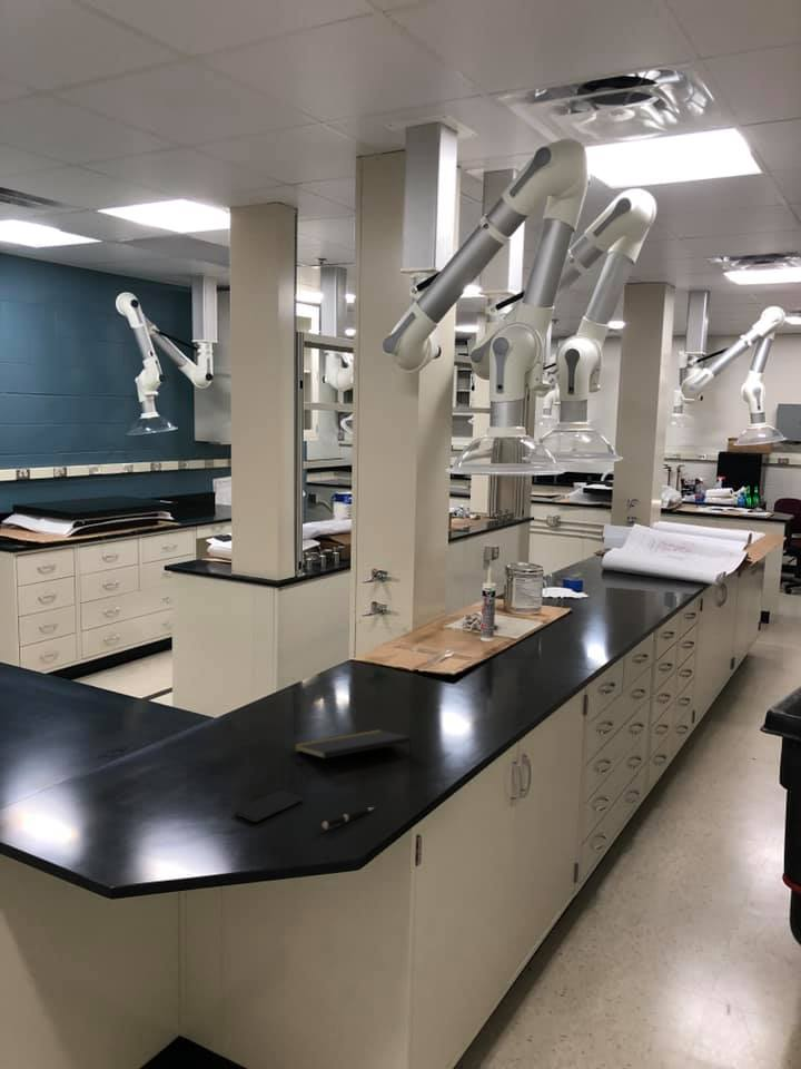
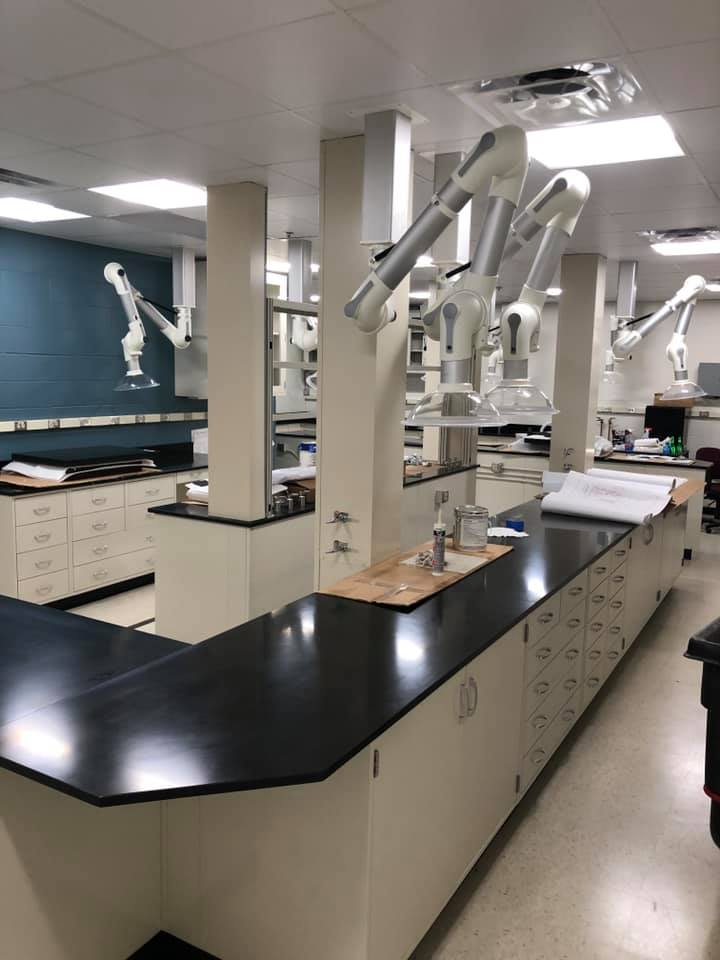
- smartphone (268, 805)
- notepad (352, 743)
- pen (349, 815)
